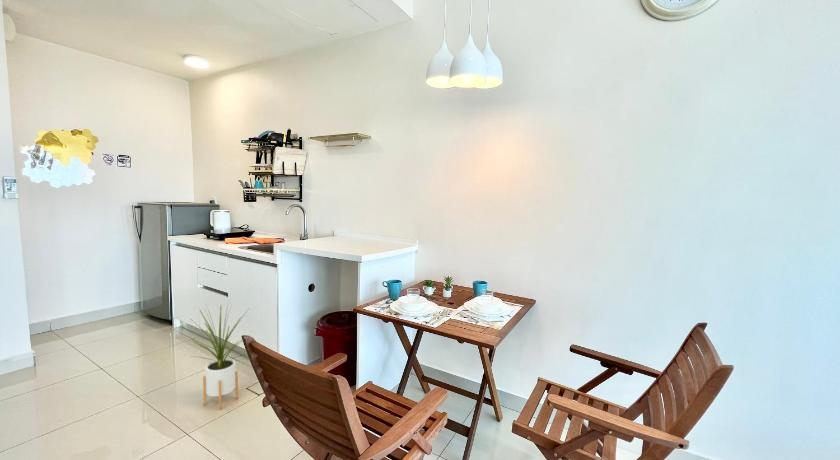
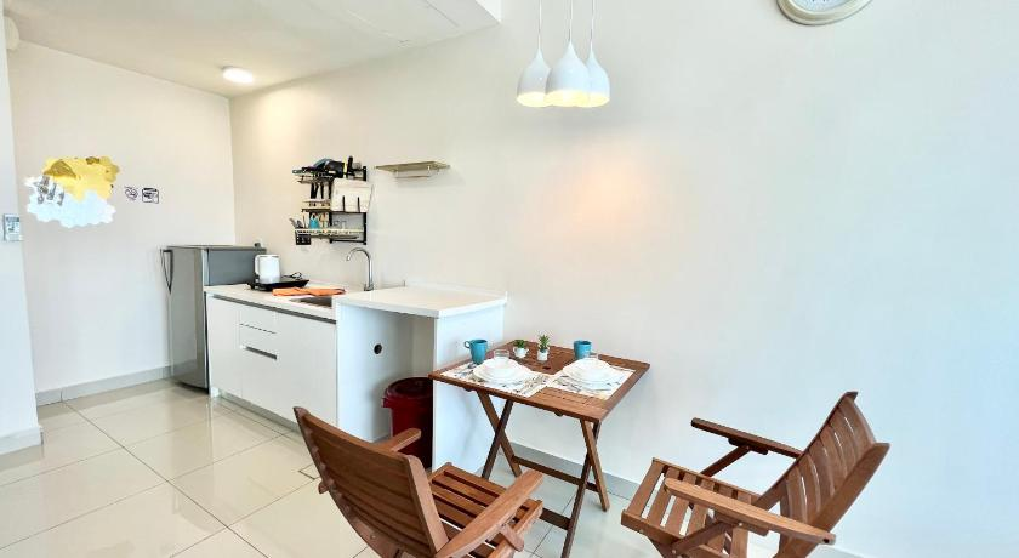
- house plant (221, 352)
